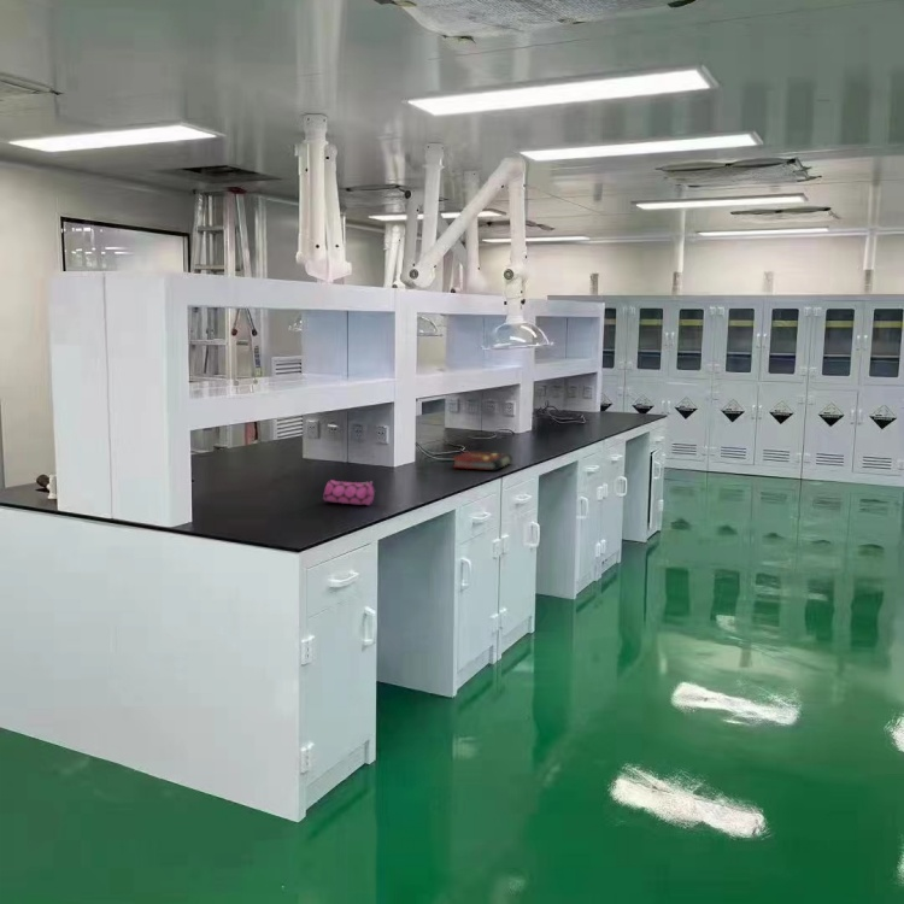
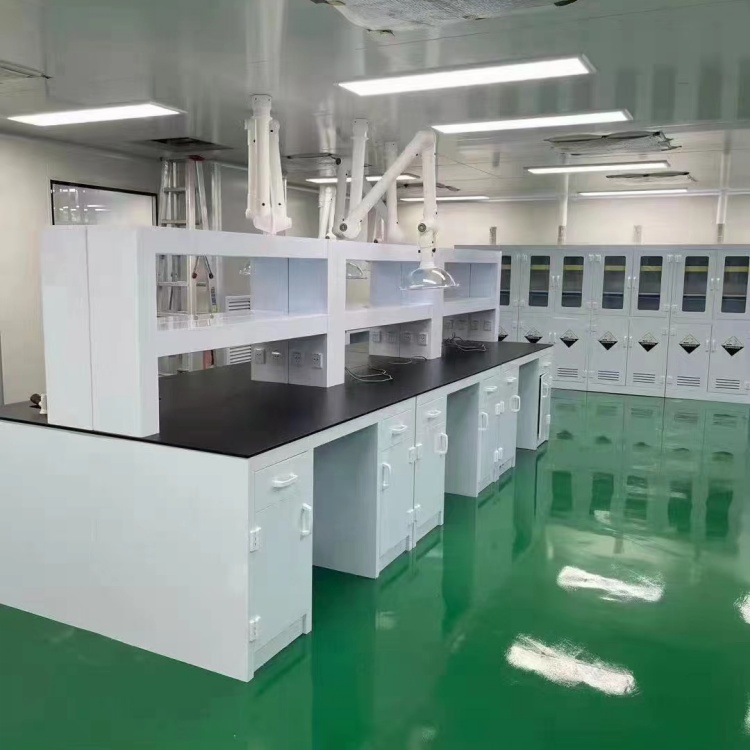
- book (482, 460)
- pencil case (348, 492)
